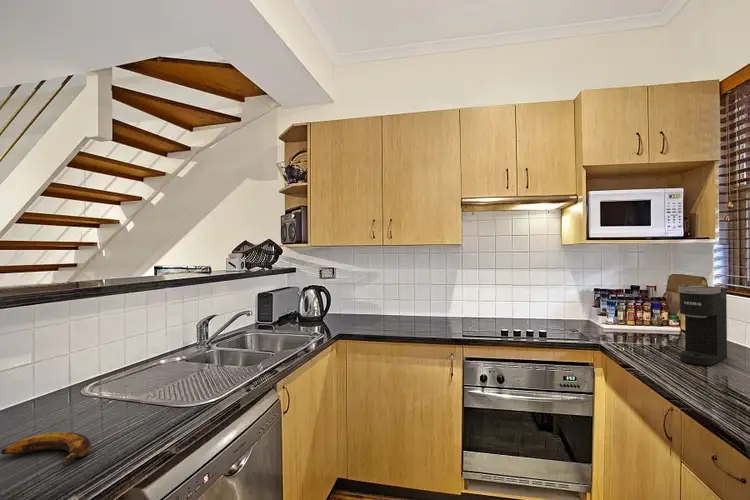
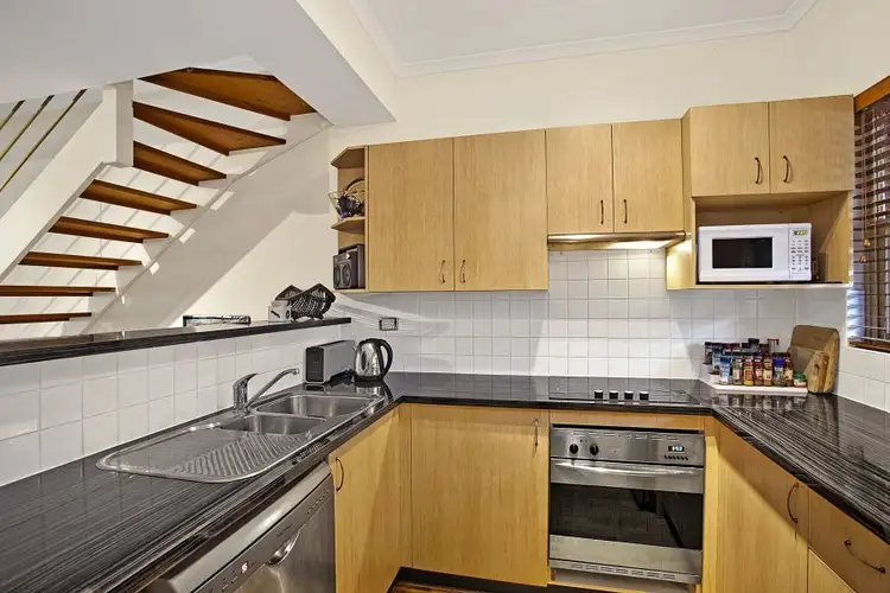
- coffee maker (703, 322)
- banana (49, 448)
